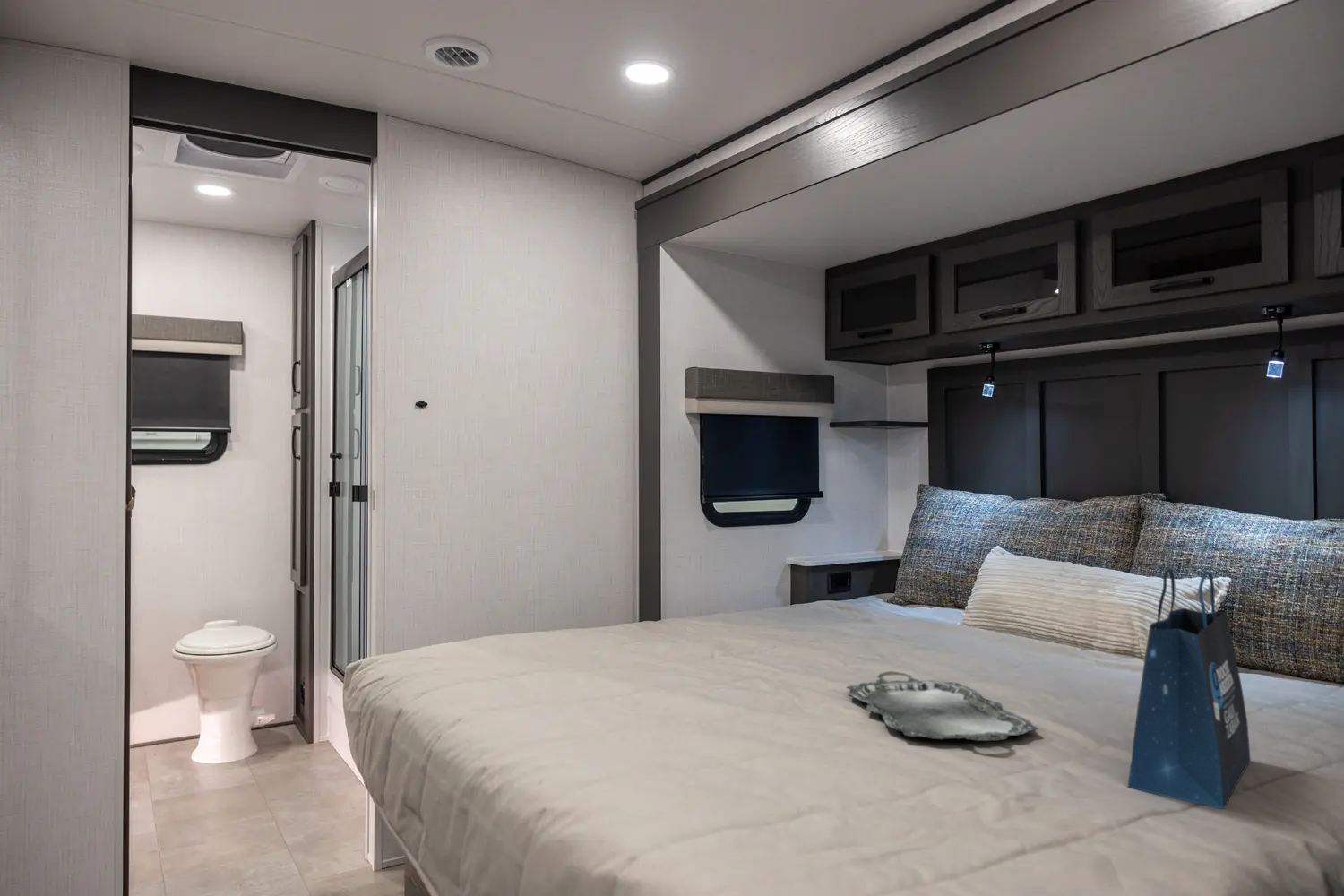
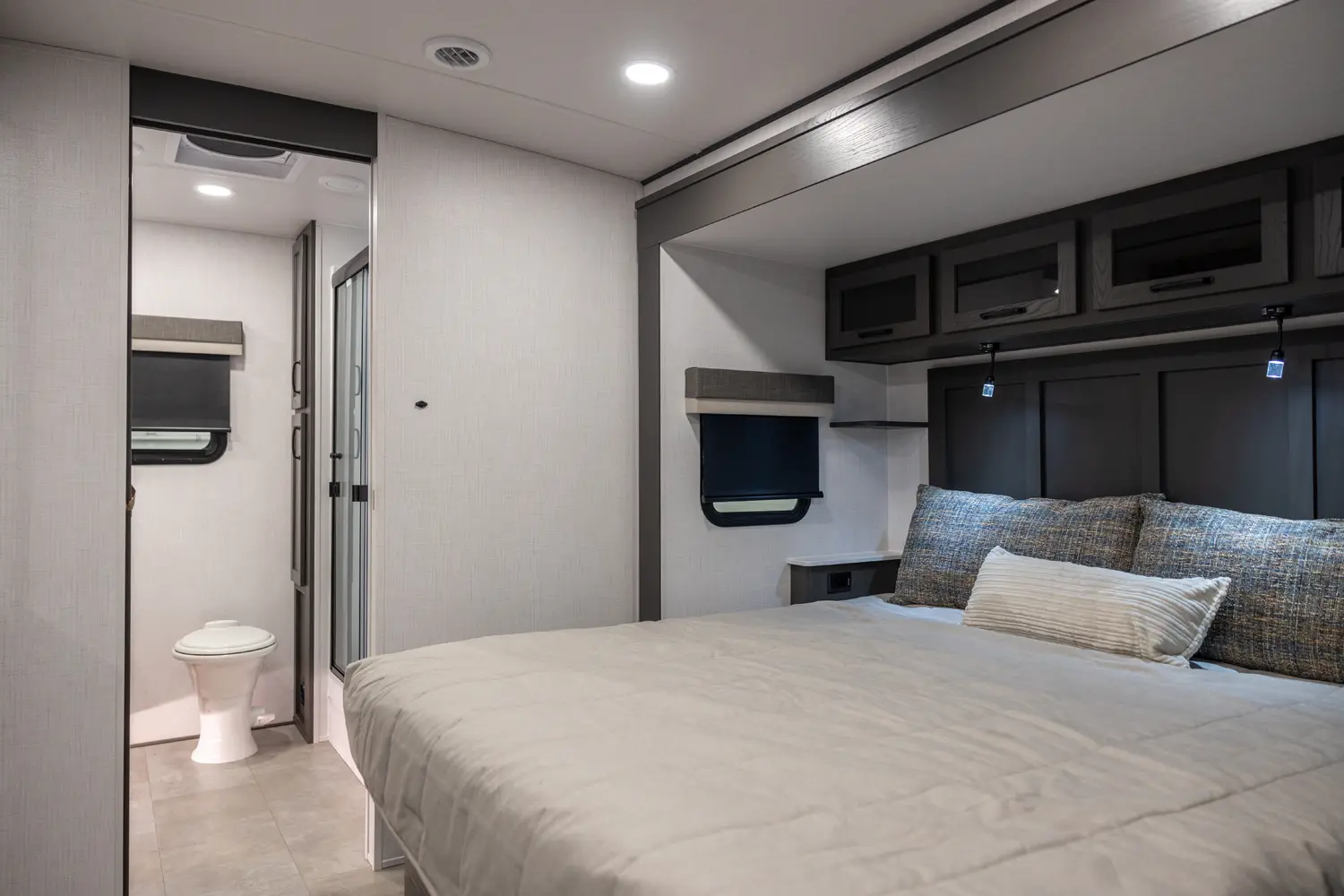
- tote bag (1190, 671)
- serving tray (934, 707)
